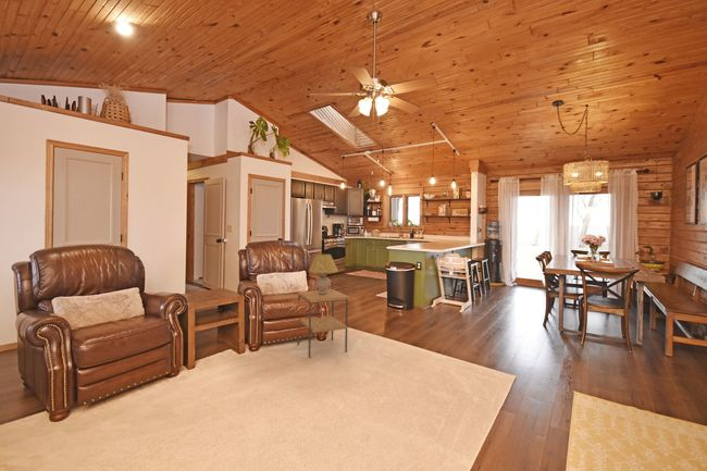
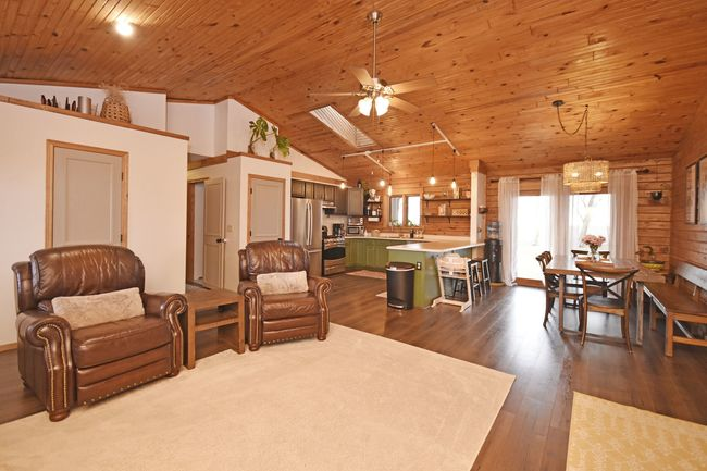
- side table (322, 321)
- table lamp (323, 273)
